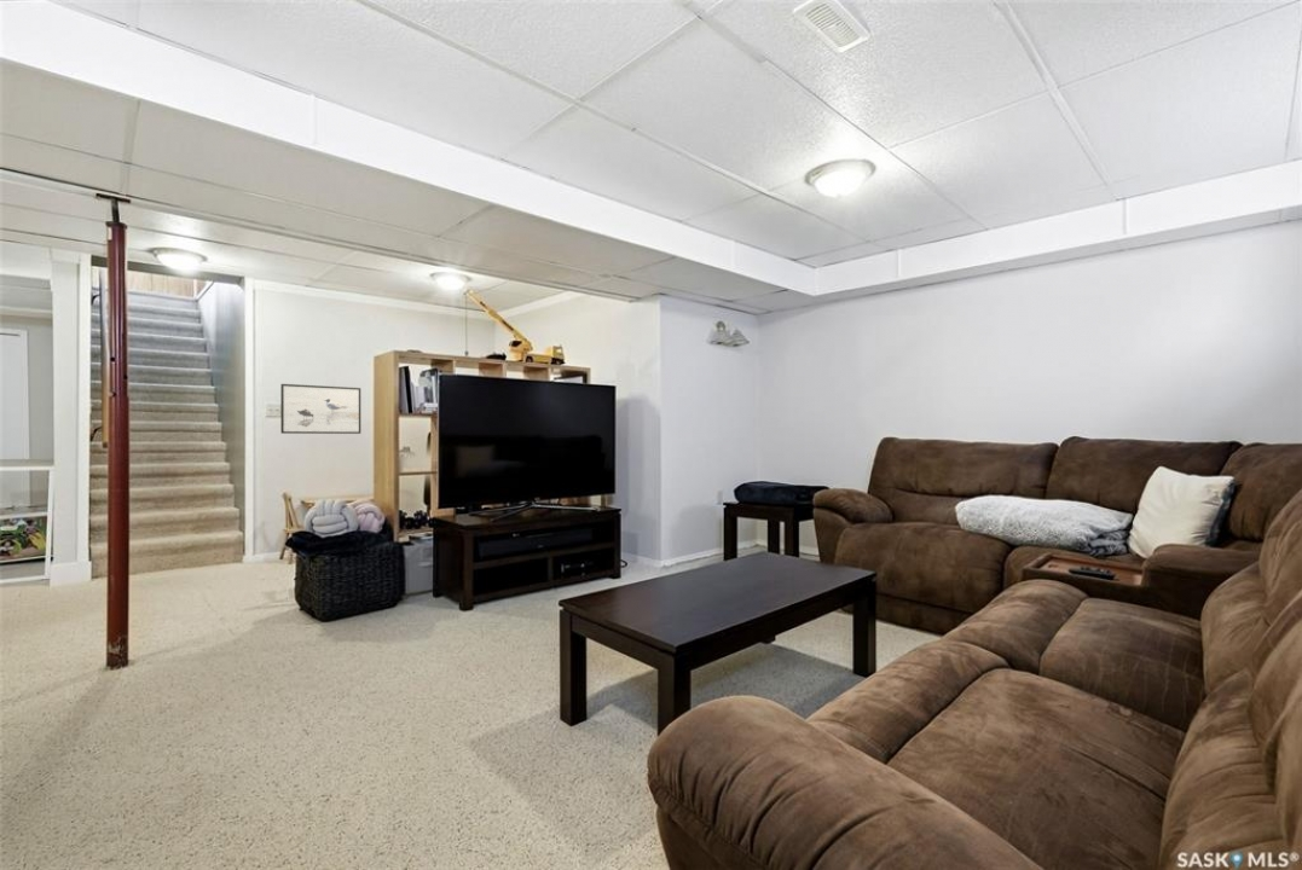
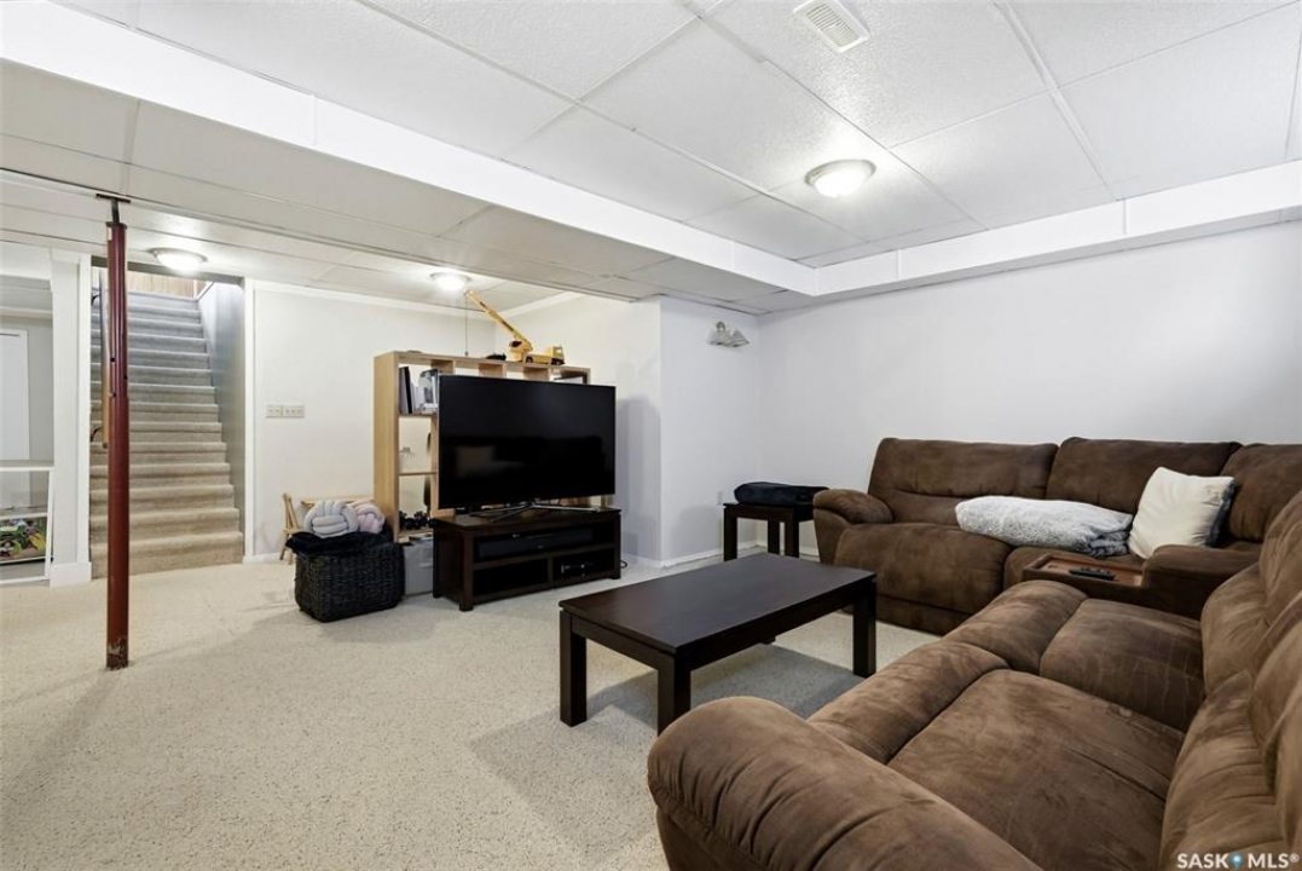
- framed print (322, 410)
